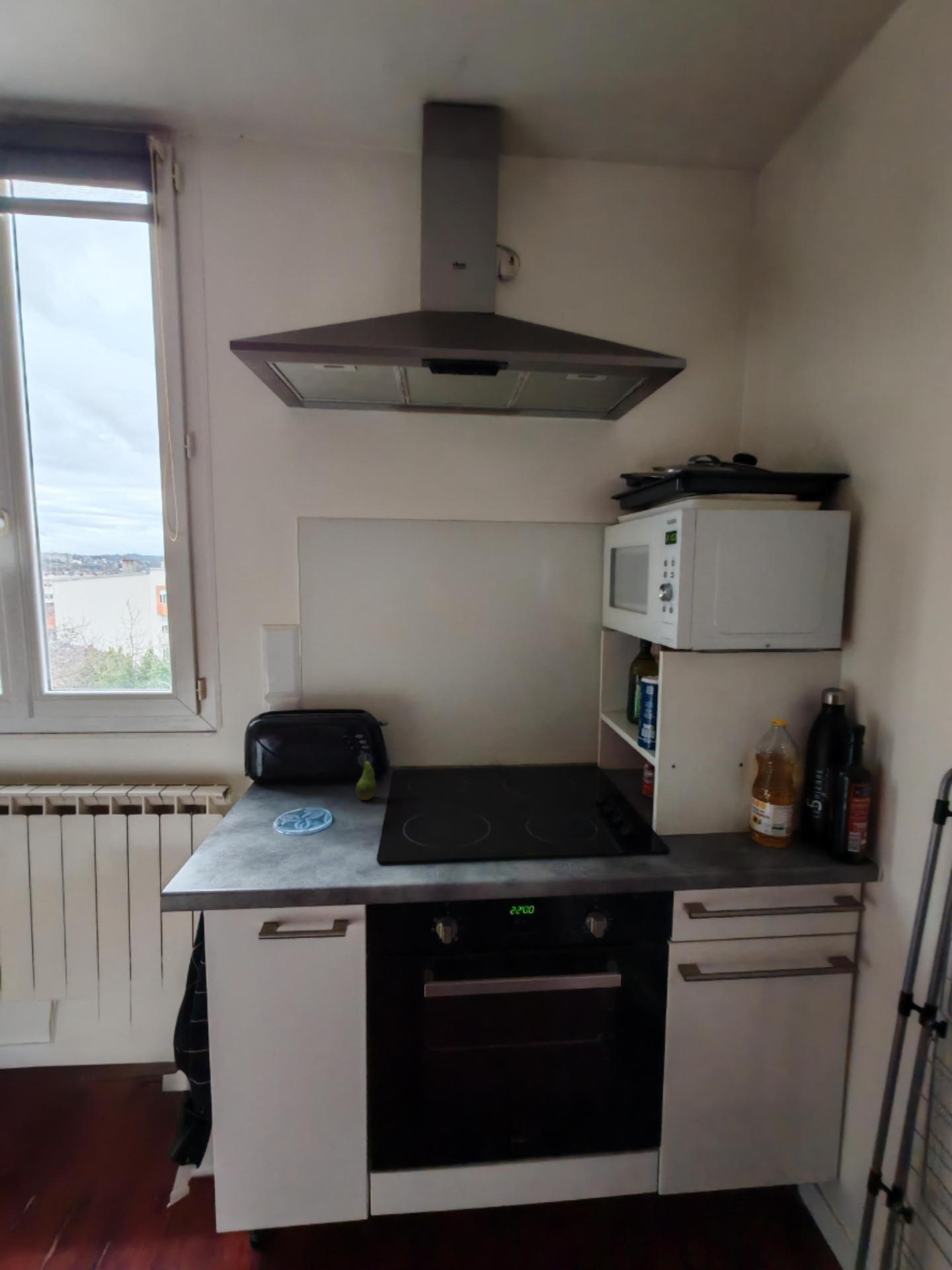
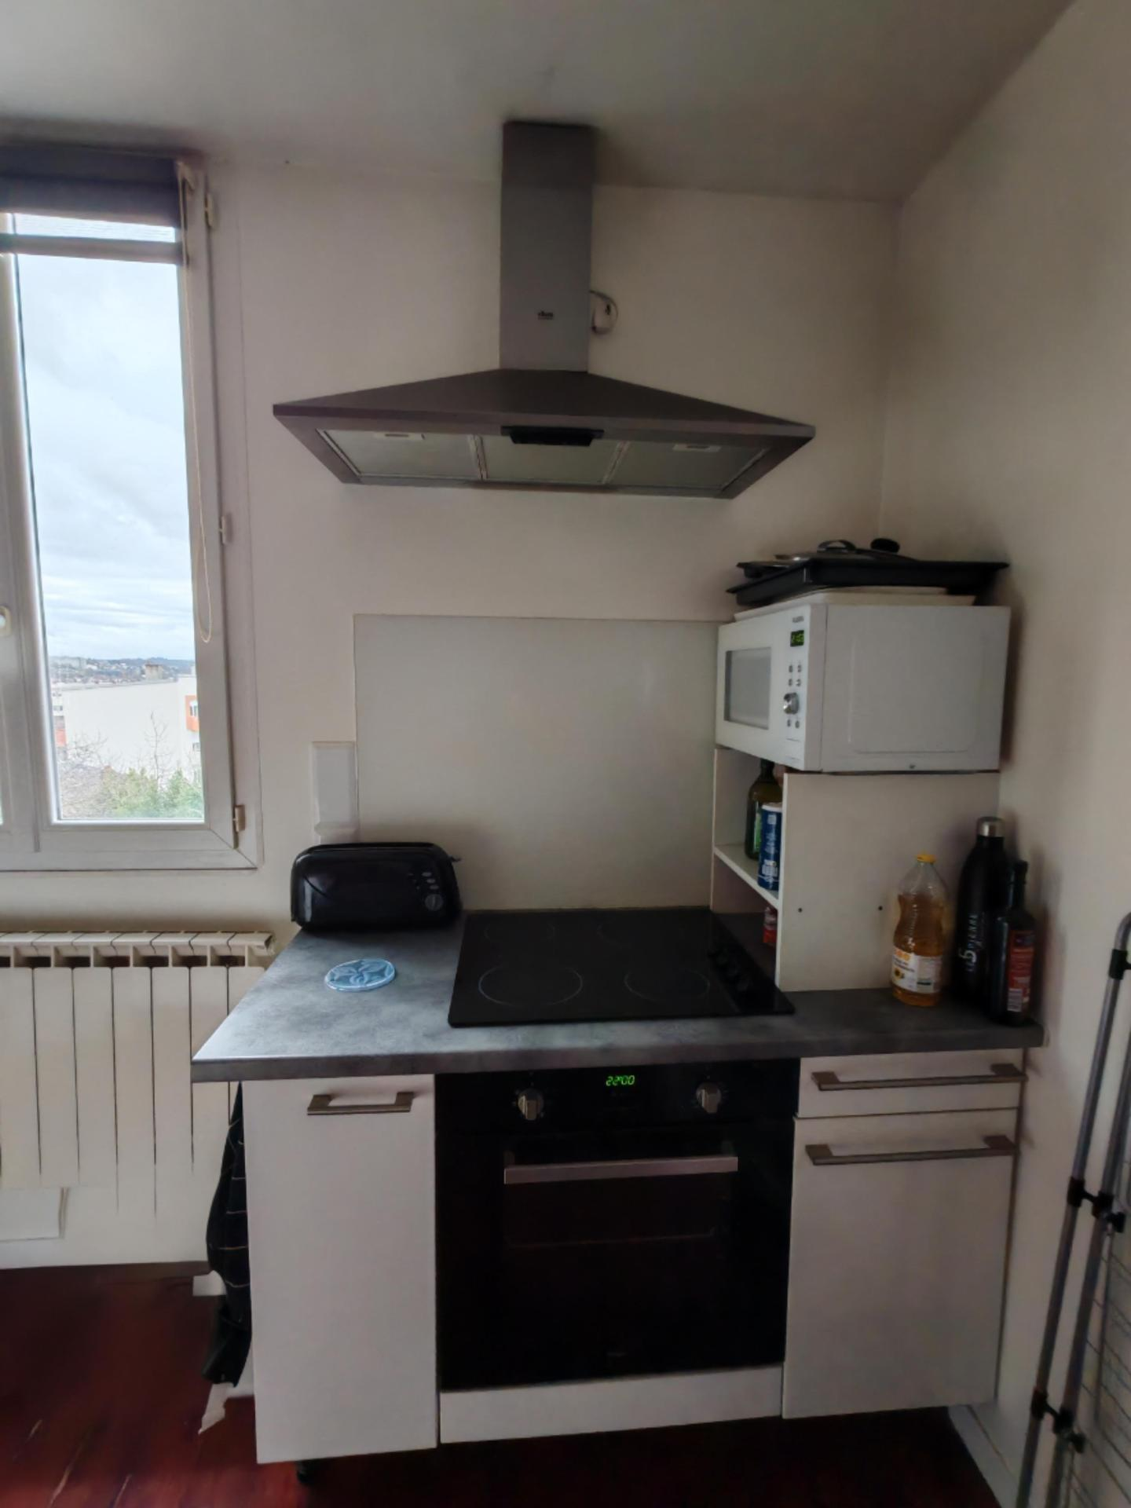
- fruit (366, 776)
